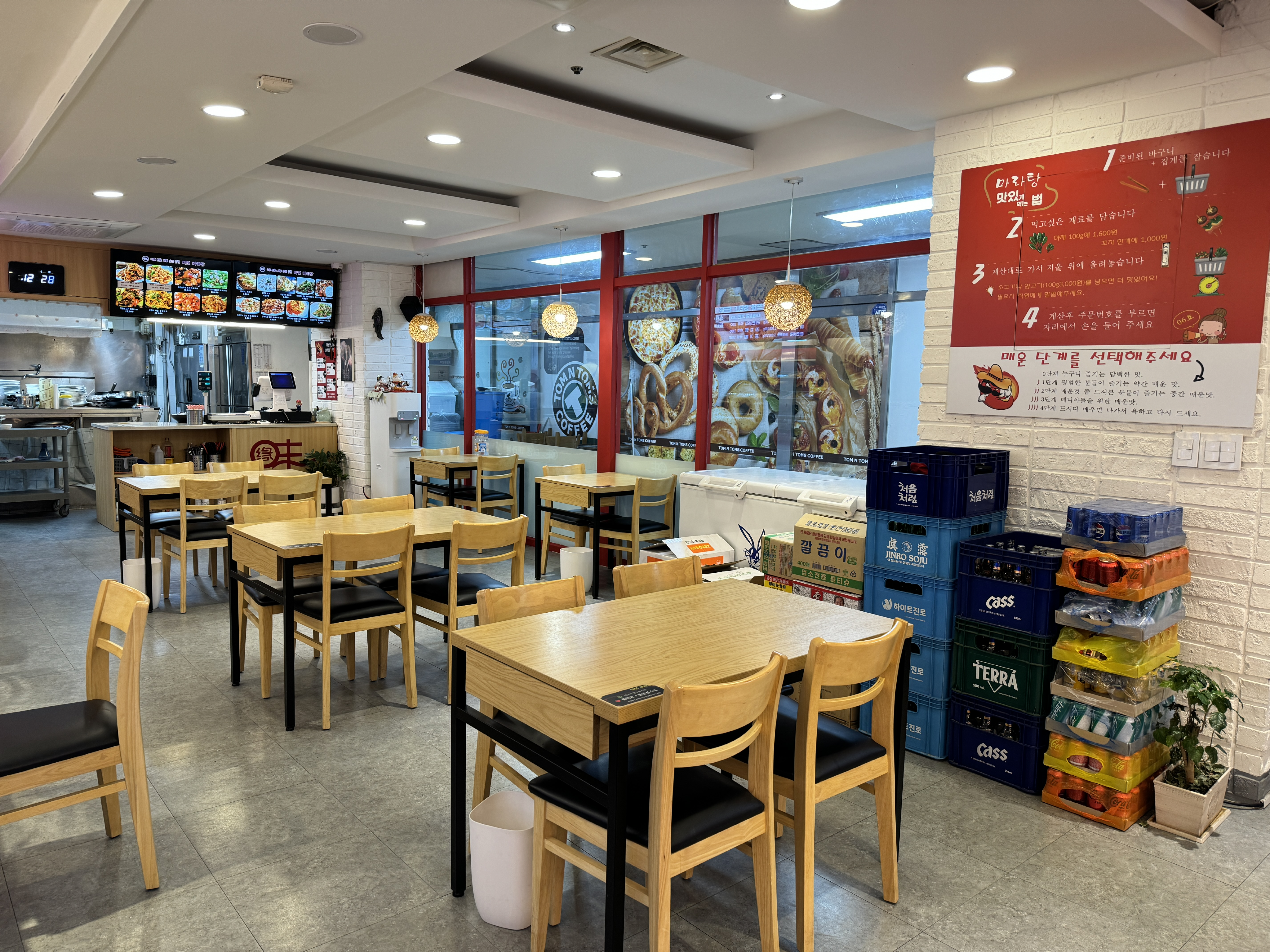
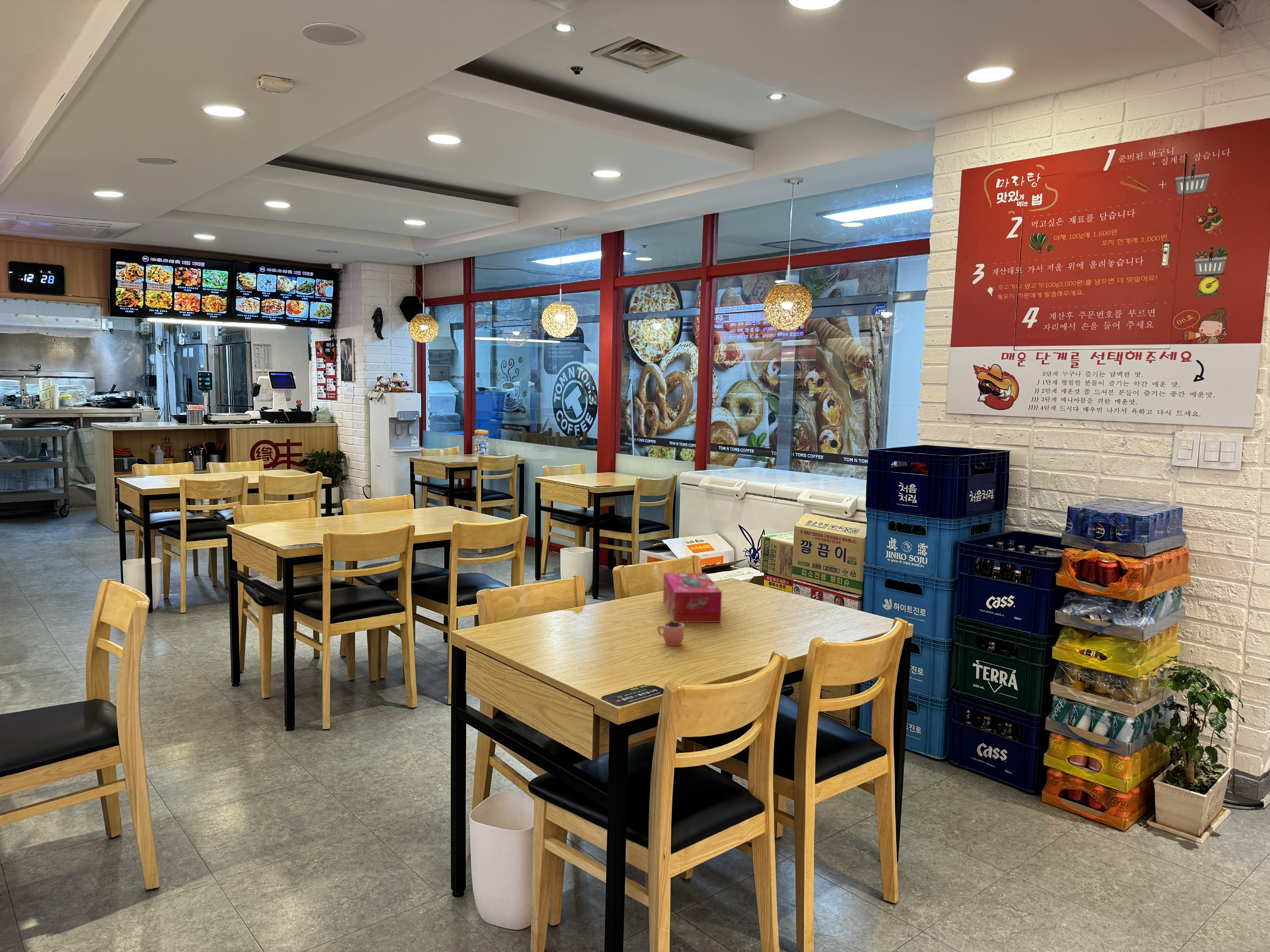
+ cocoa (671, 624)
+ tissue box (691, 596)
